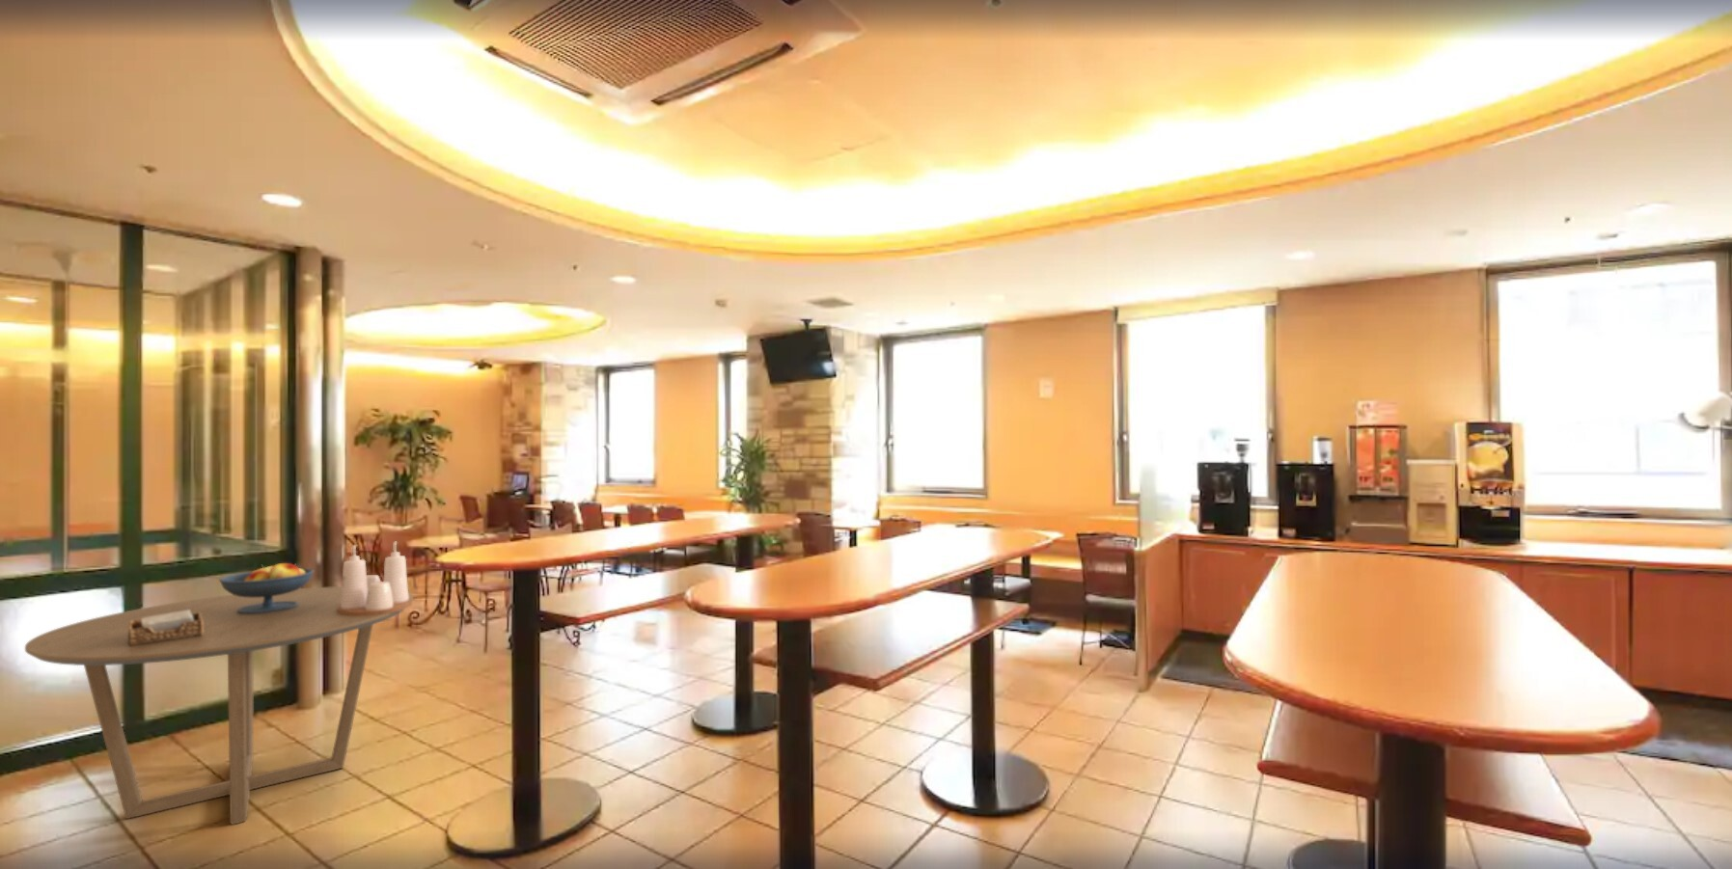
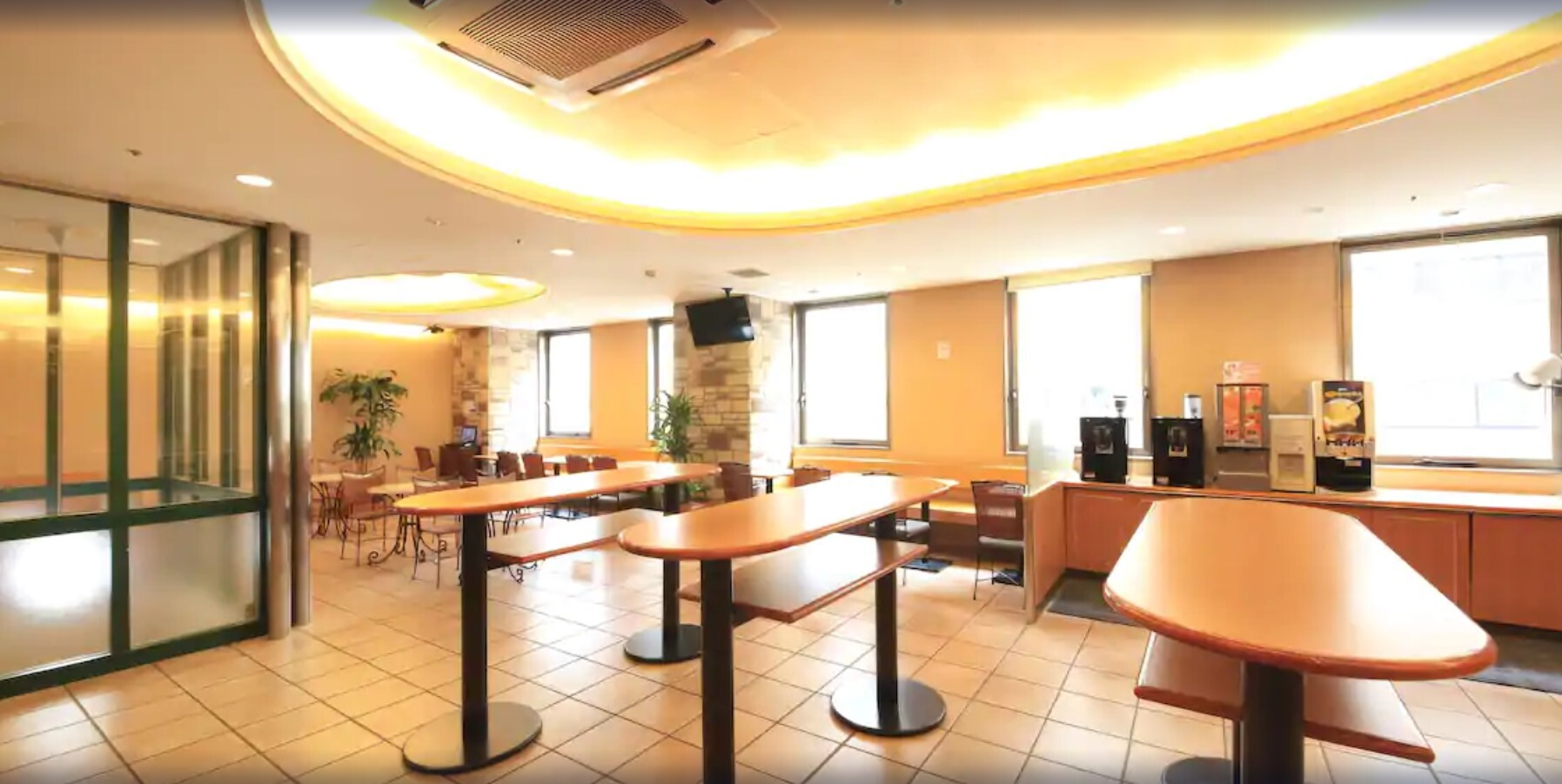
- napkin holder (166, 625)
- fruit bowl (267, 584)
- dining table (244, 702)
- condiment set (375, 575)
